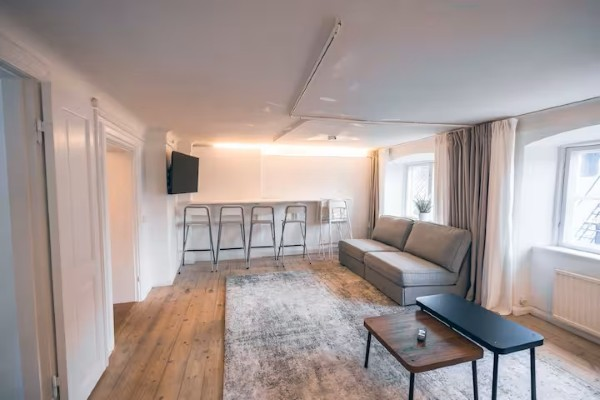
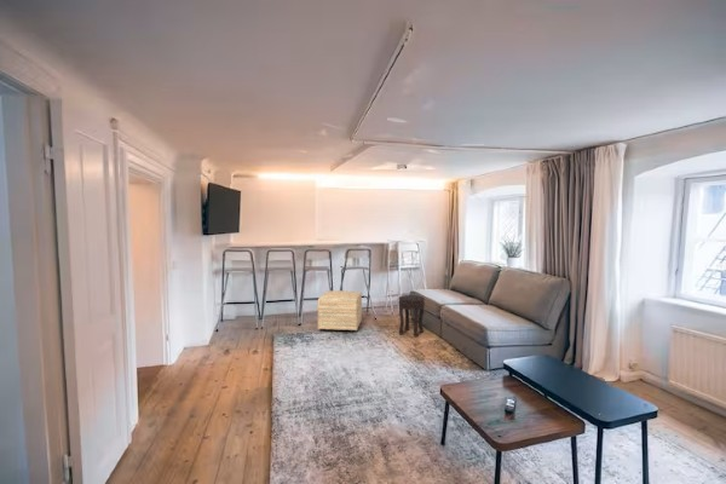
+ side table (408, 315)
+ ottoman (340, 310)
